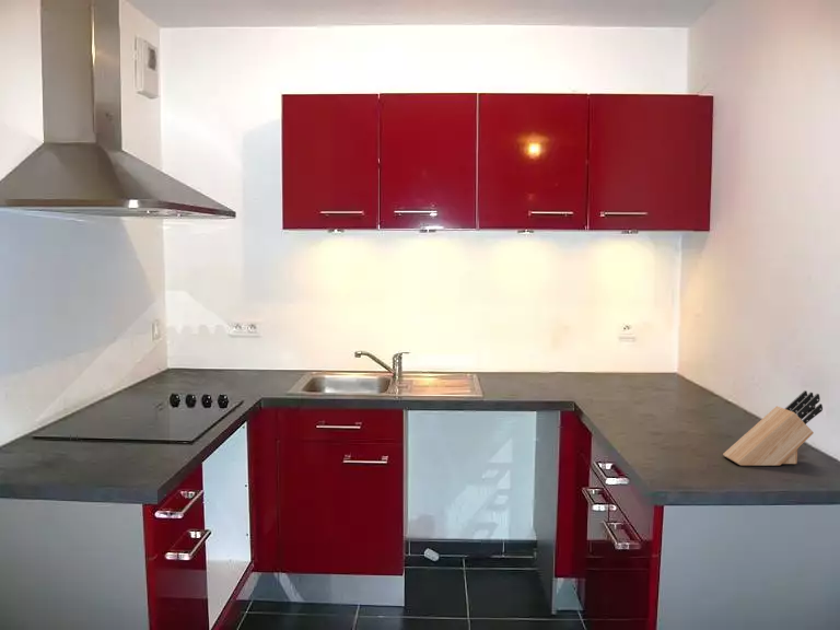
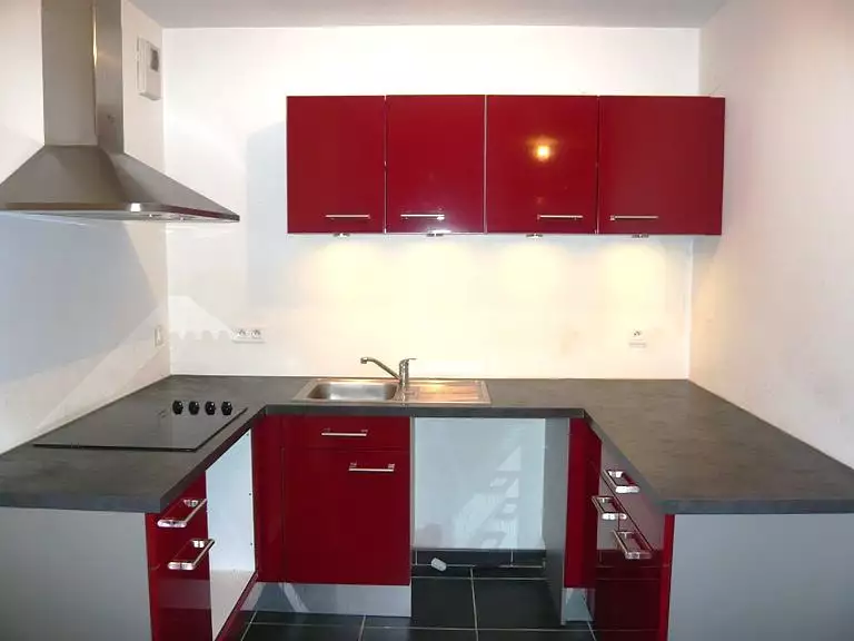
- knife block (774, 425)
